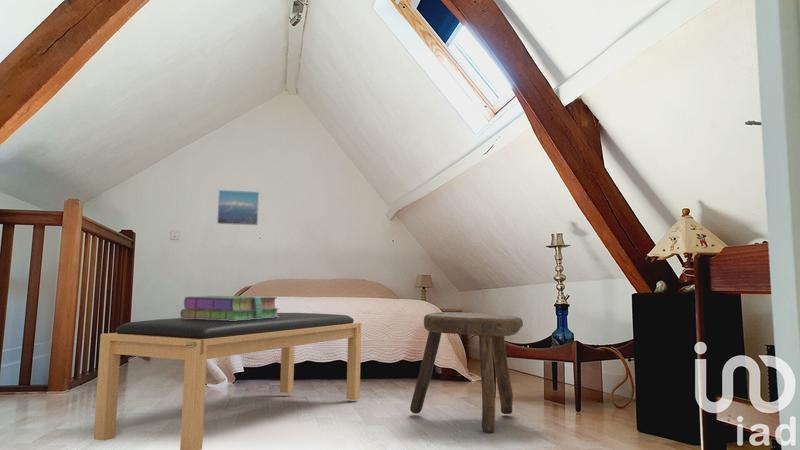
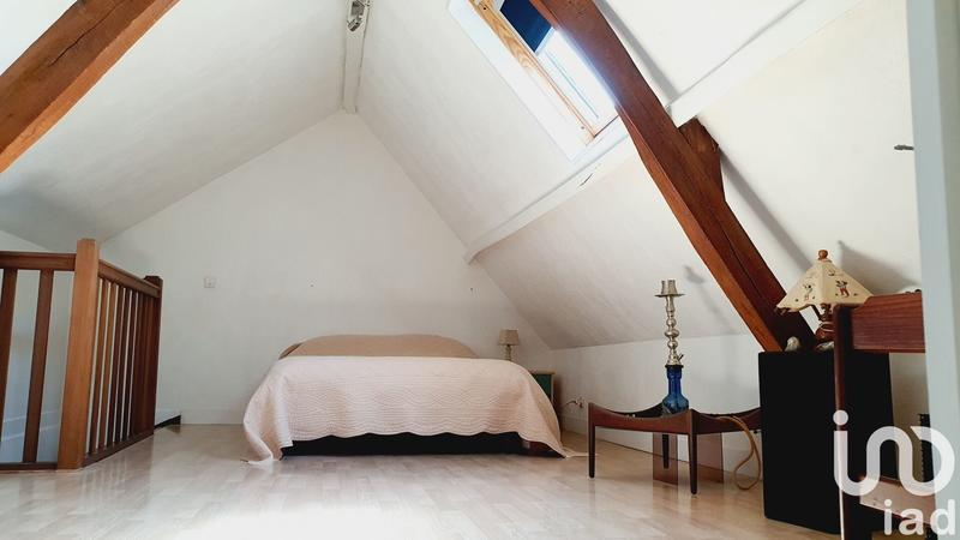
- stack of books (232, 307)
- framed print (238, 207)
- bench (251, 352)
- stool (480, 366)
